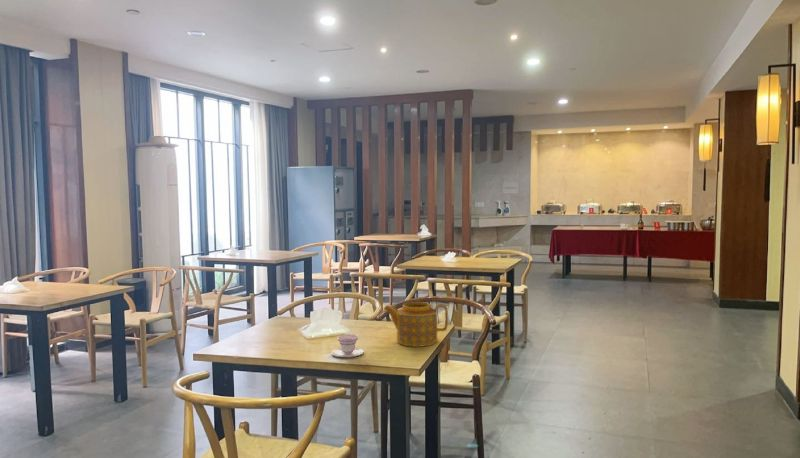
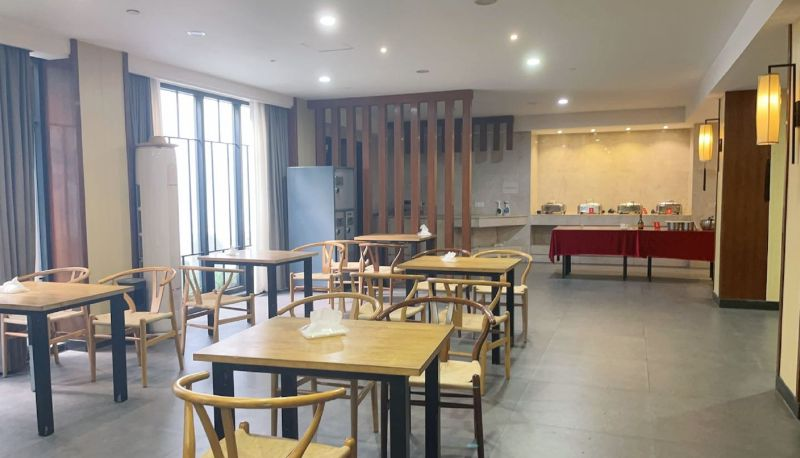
- teacup (347, 345)
- teapot (415, 322)
